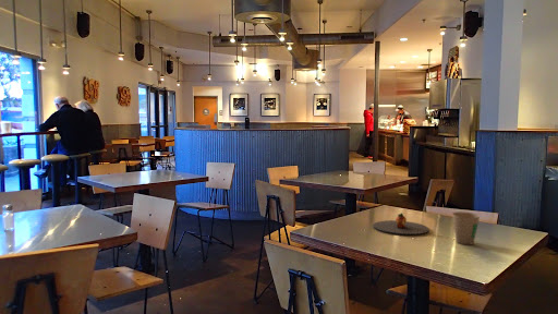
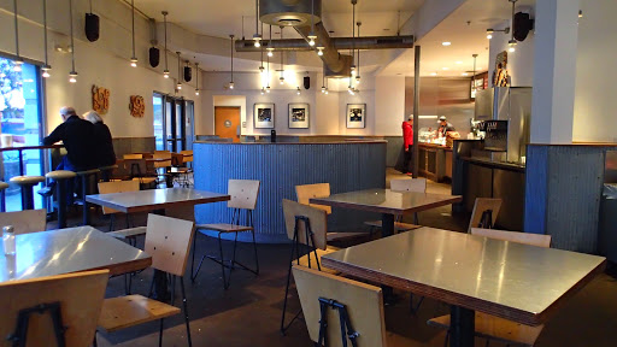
- paper cup (465, 228)
- plate (400, 220)
